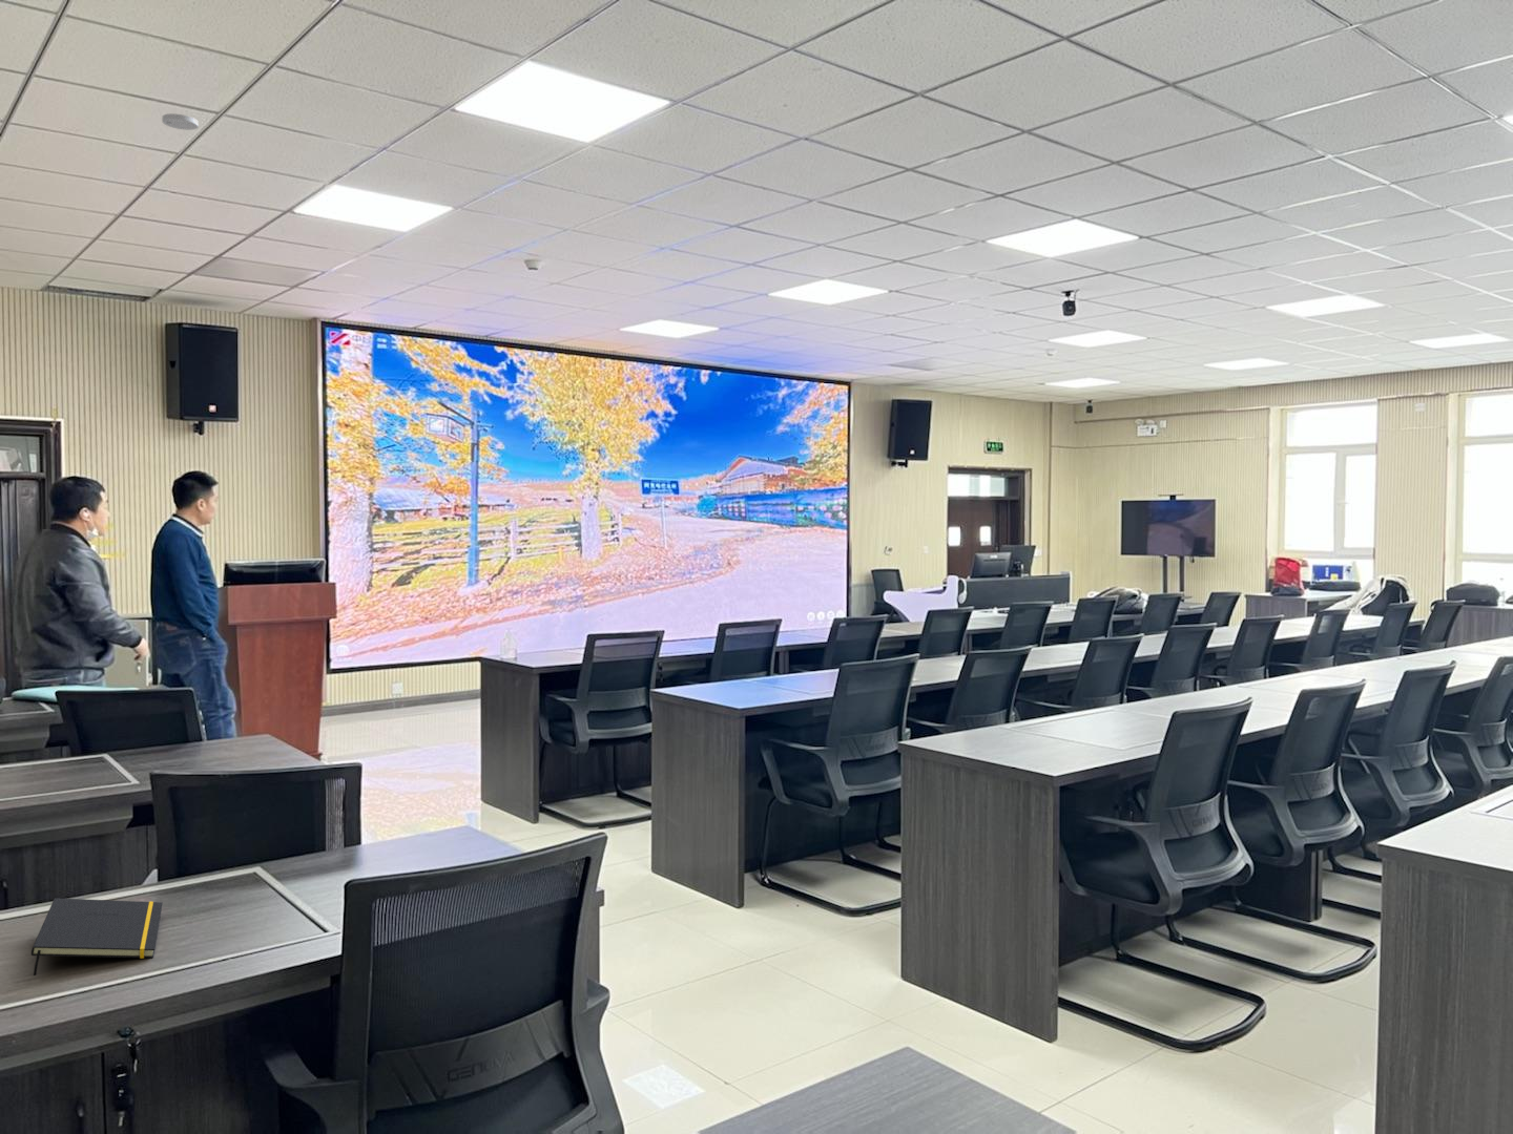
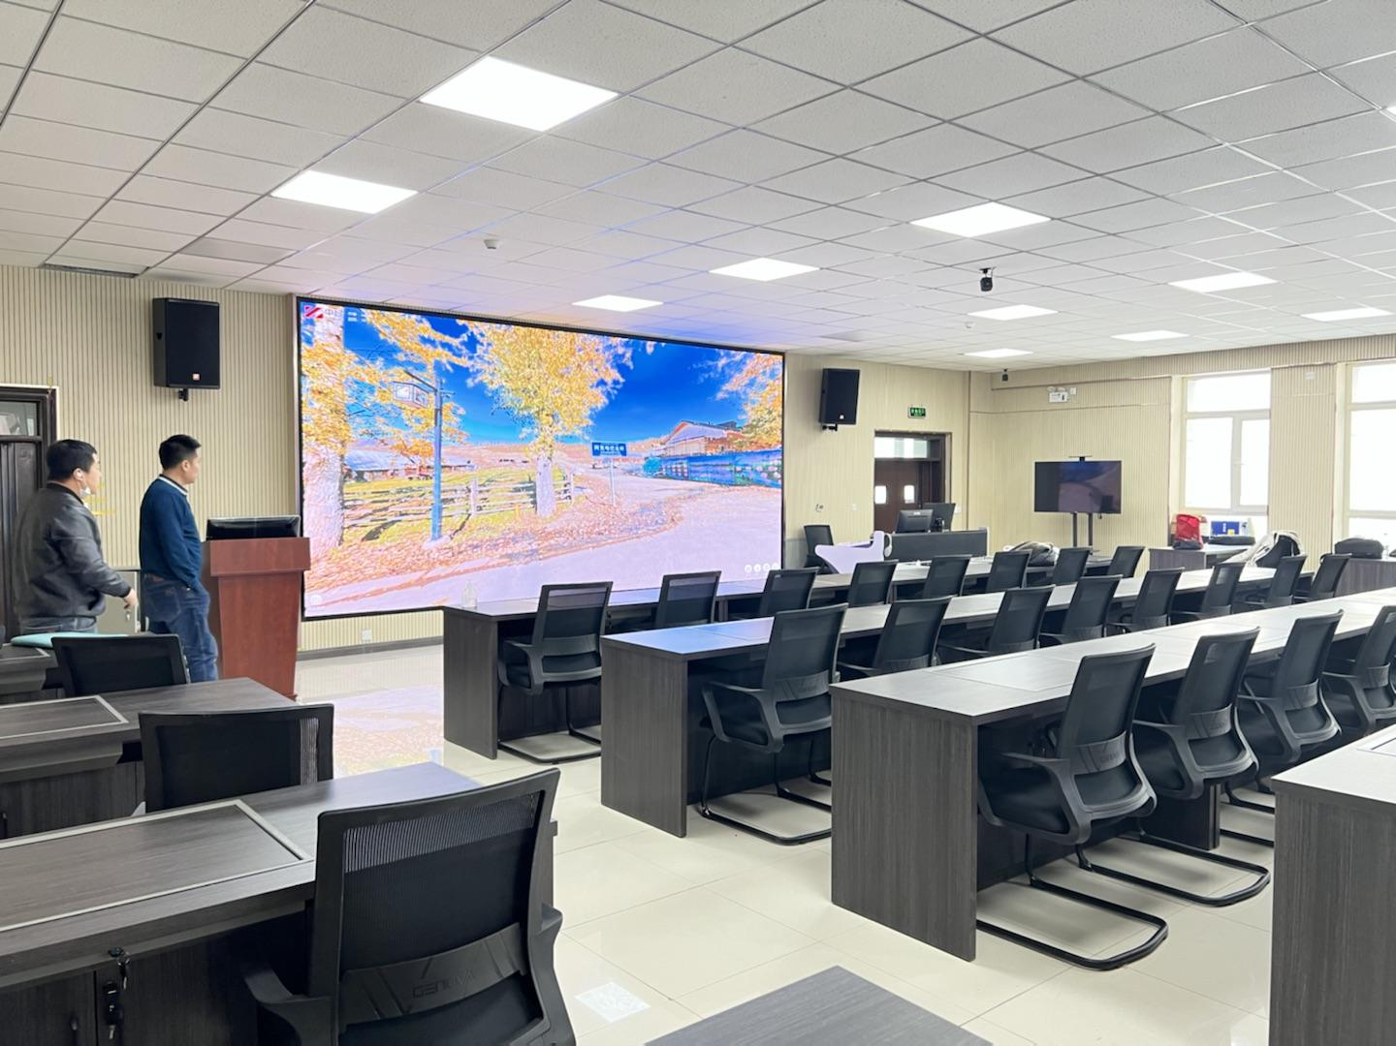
- smoke detector (180, 122)
- notepad (102, 926)
